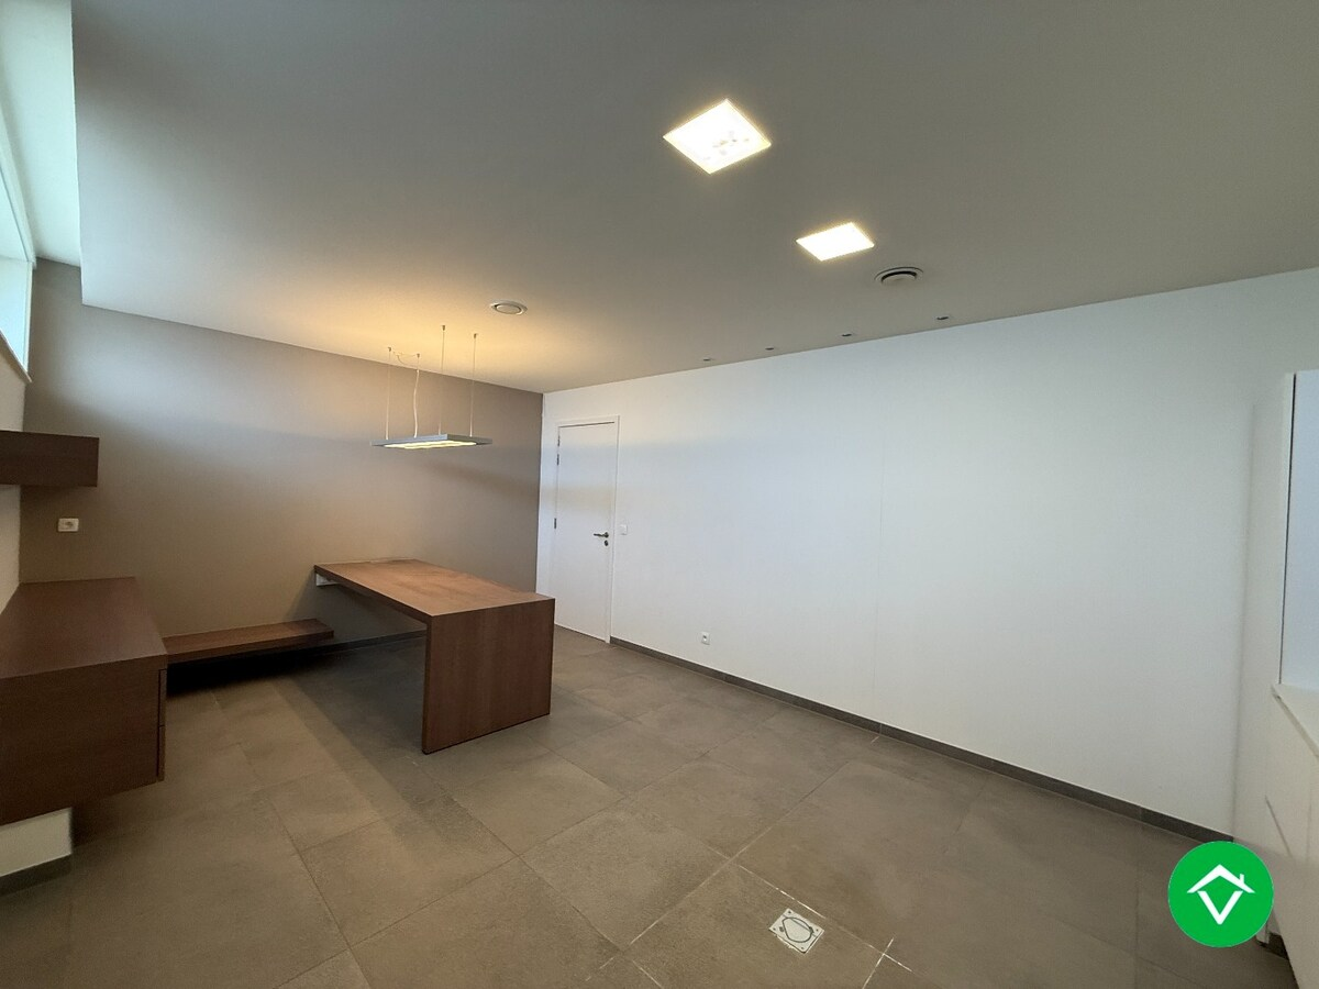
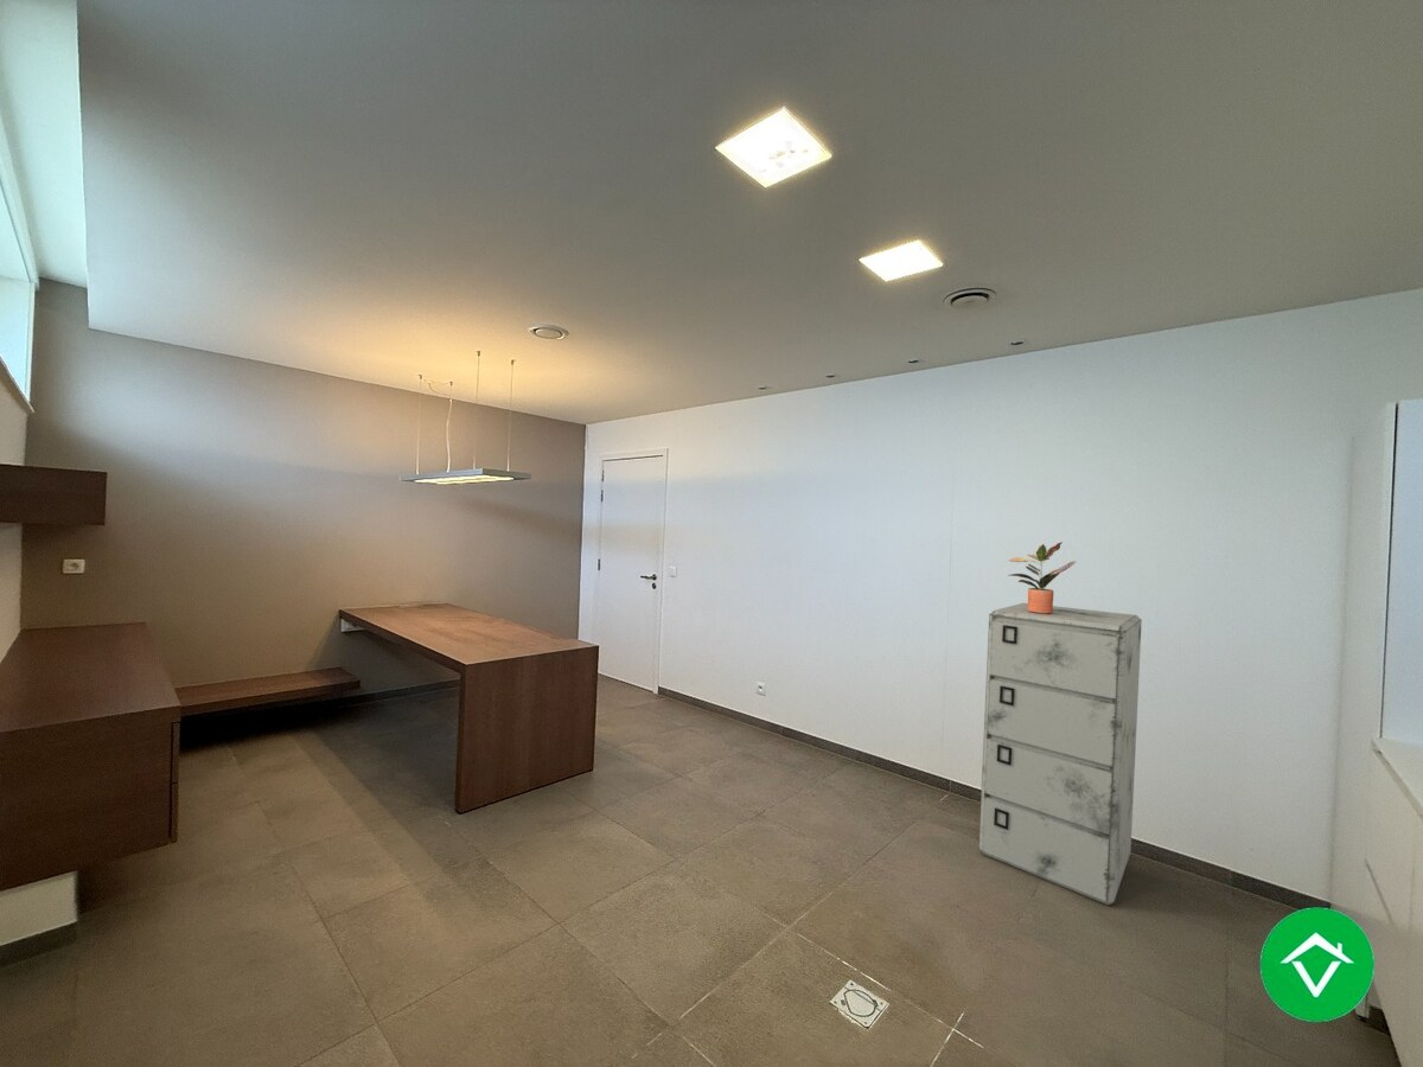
+ potted plant (1038, 575)
+ filing cabinet (1059, 734)
